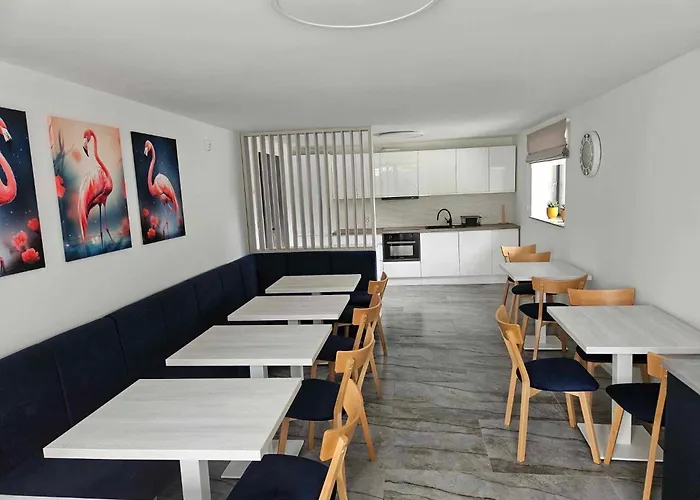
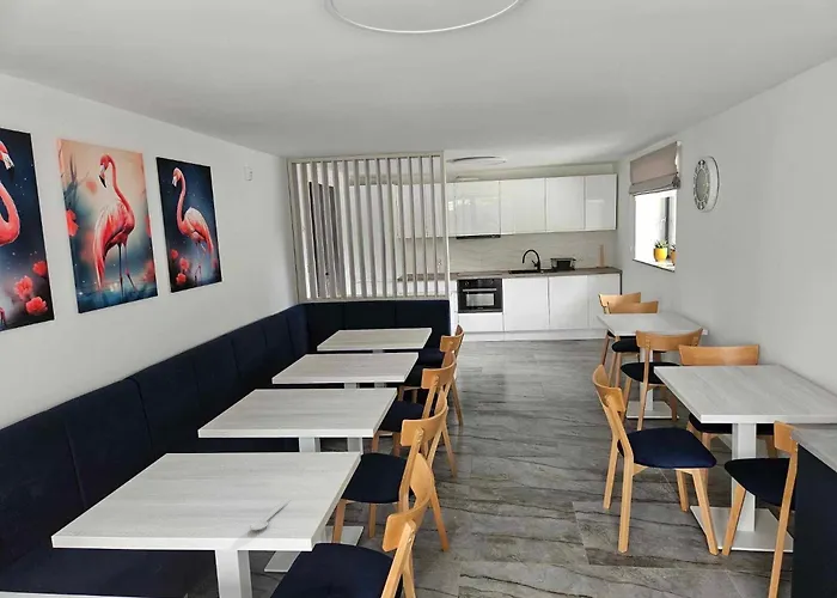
+ spoon (270, 513)
